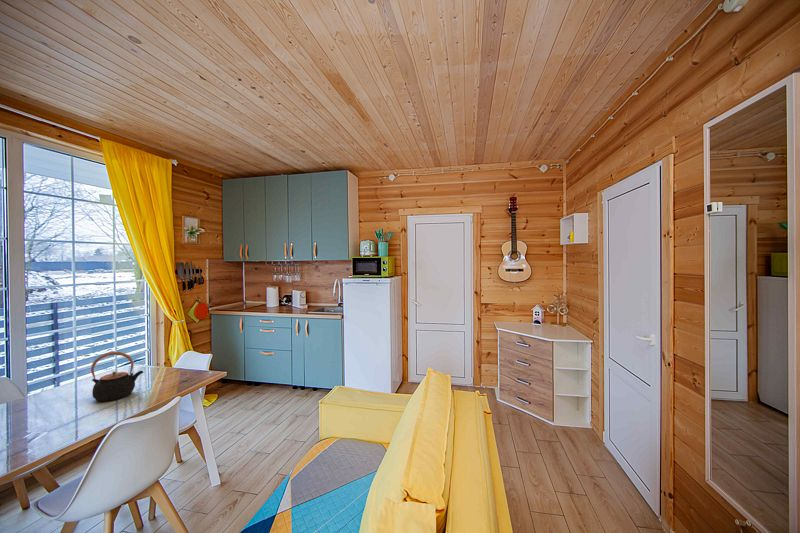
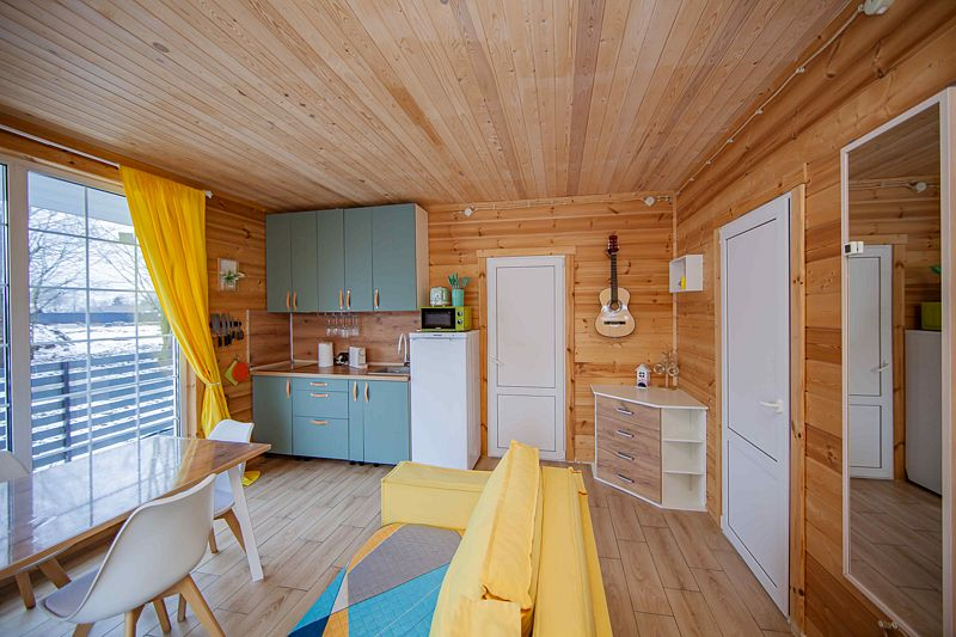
- teapot (118, 373)
